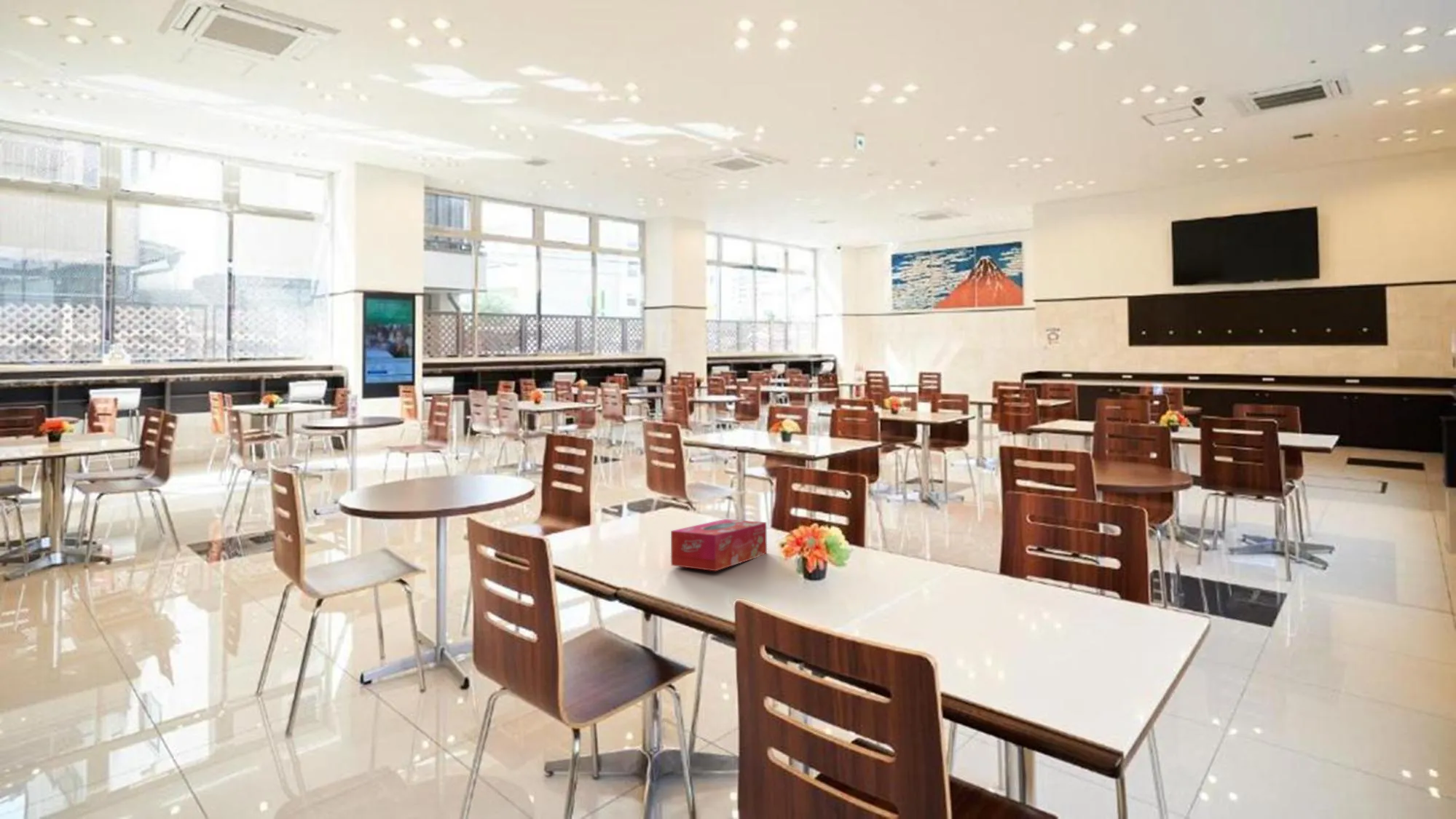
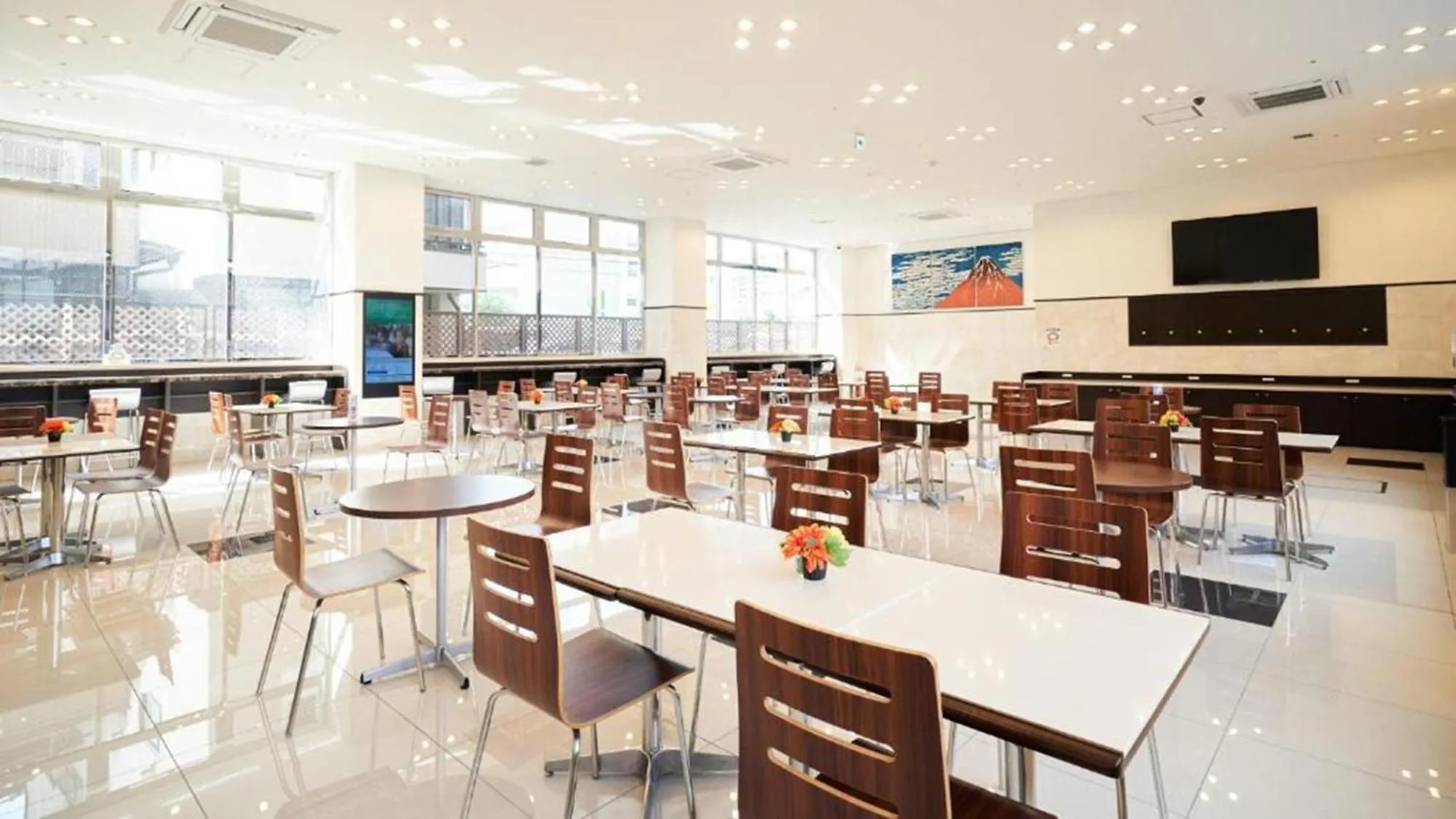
- tissue box (720, 543)
